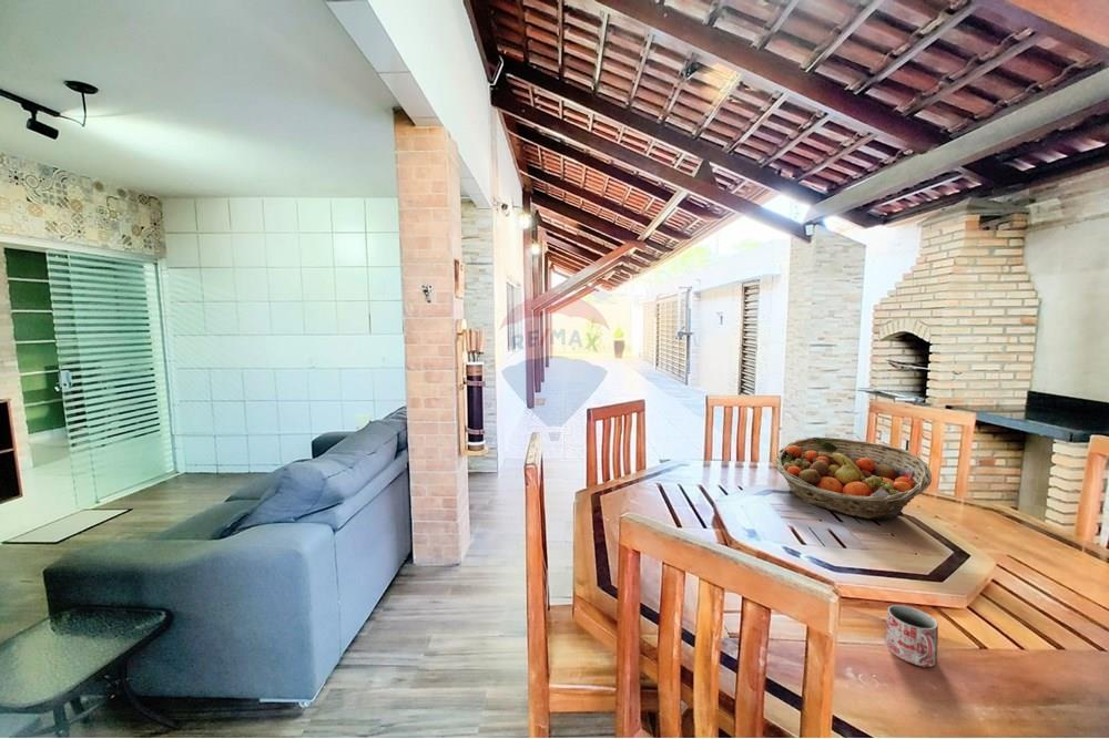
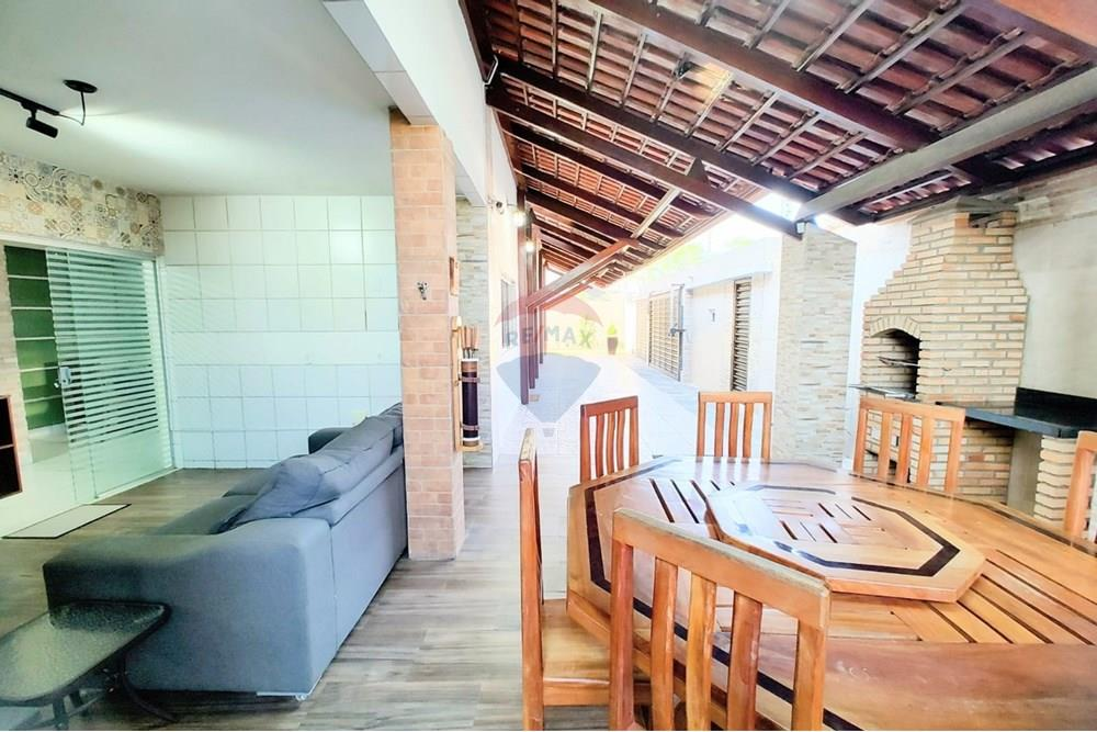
- fruit basket (845, 474)
- mug (912, 637)
